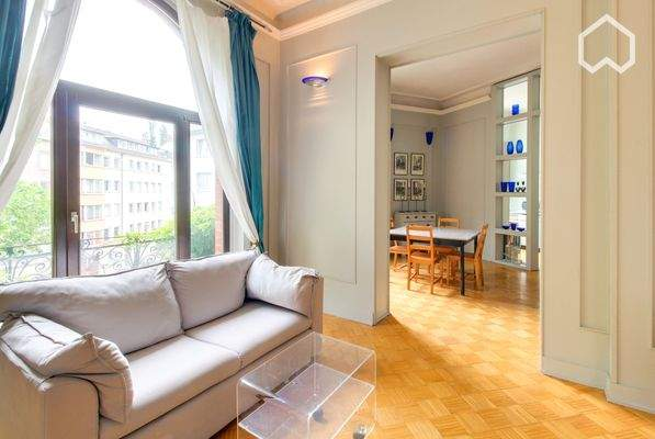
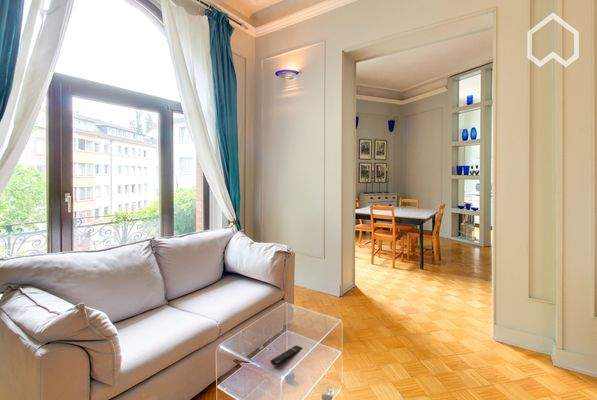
+ remote control (287, 355)
